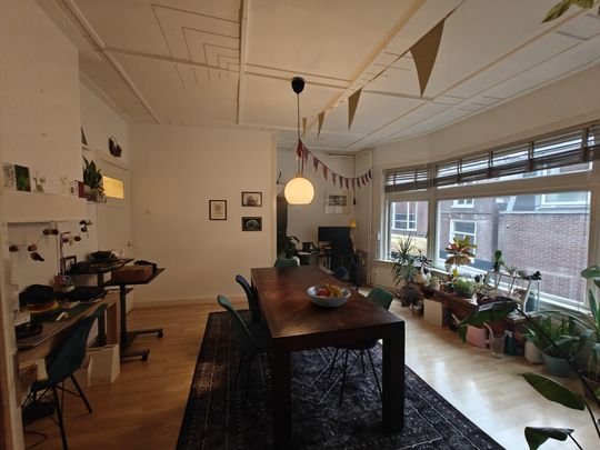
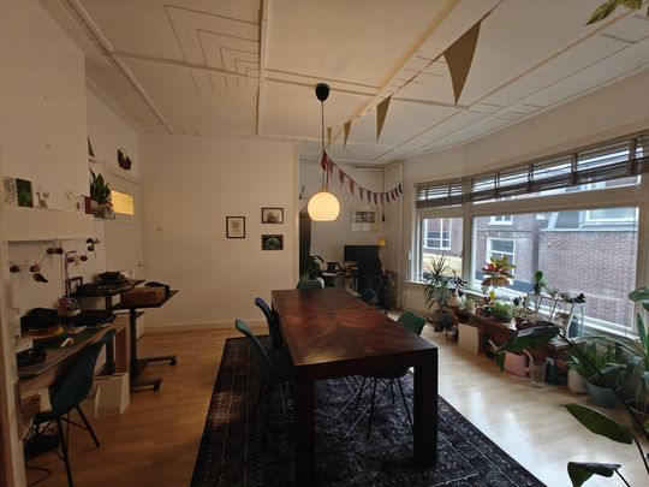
- fruit bowl (328, 296)
